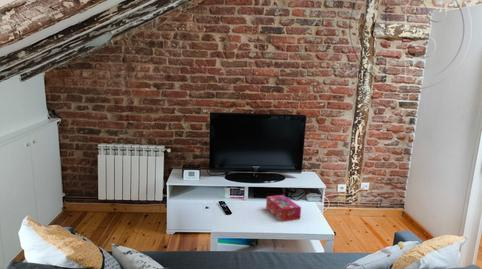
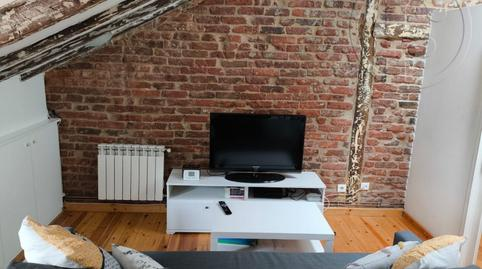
- tissue box (282, 207)
